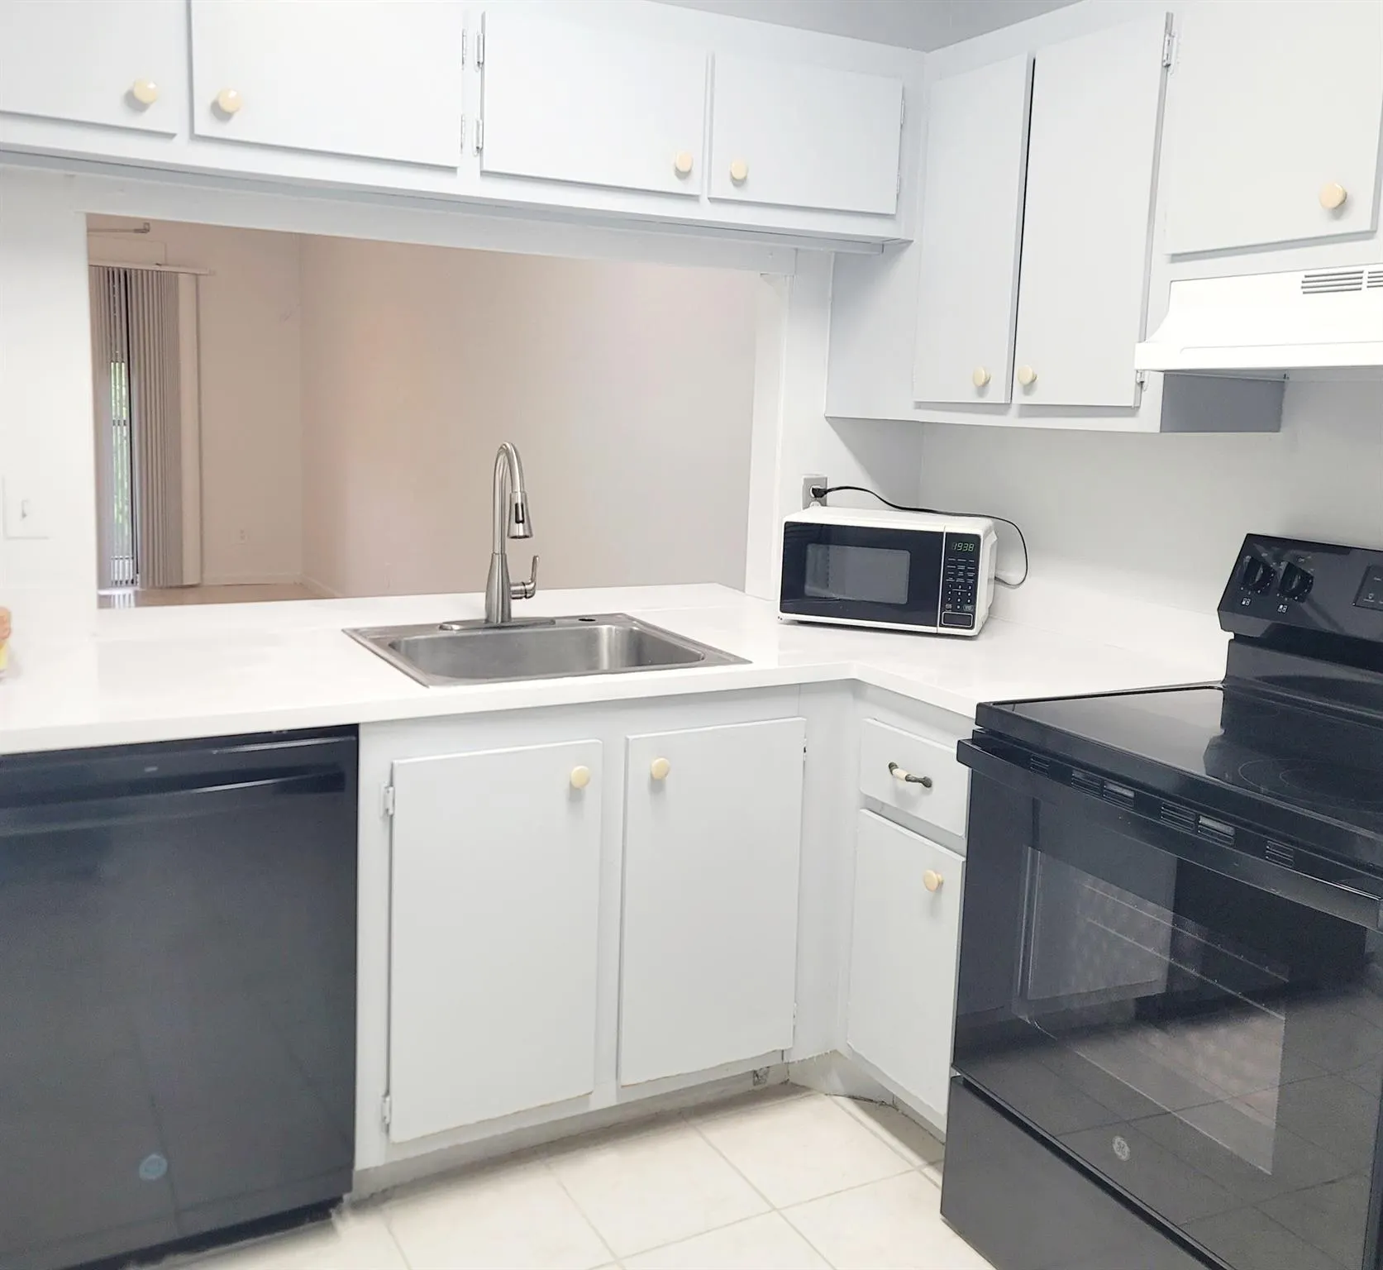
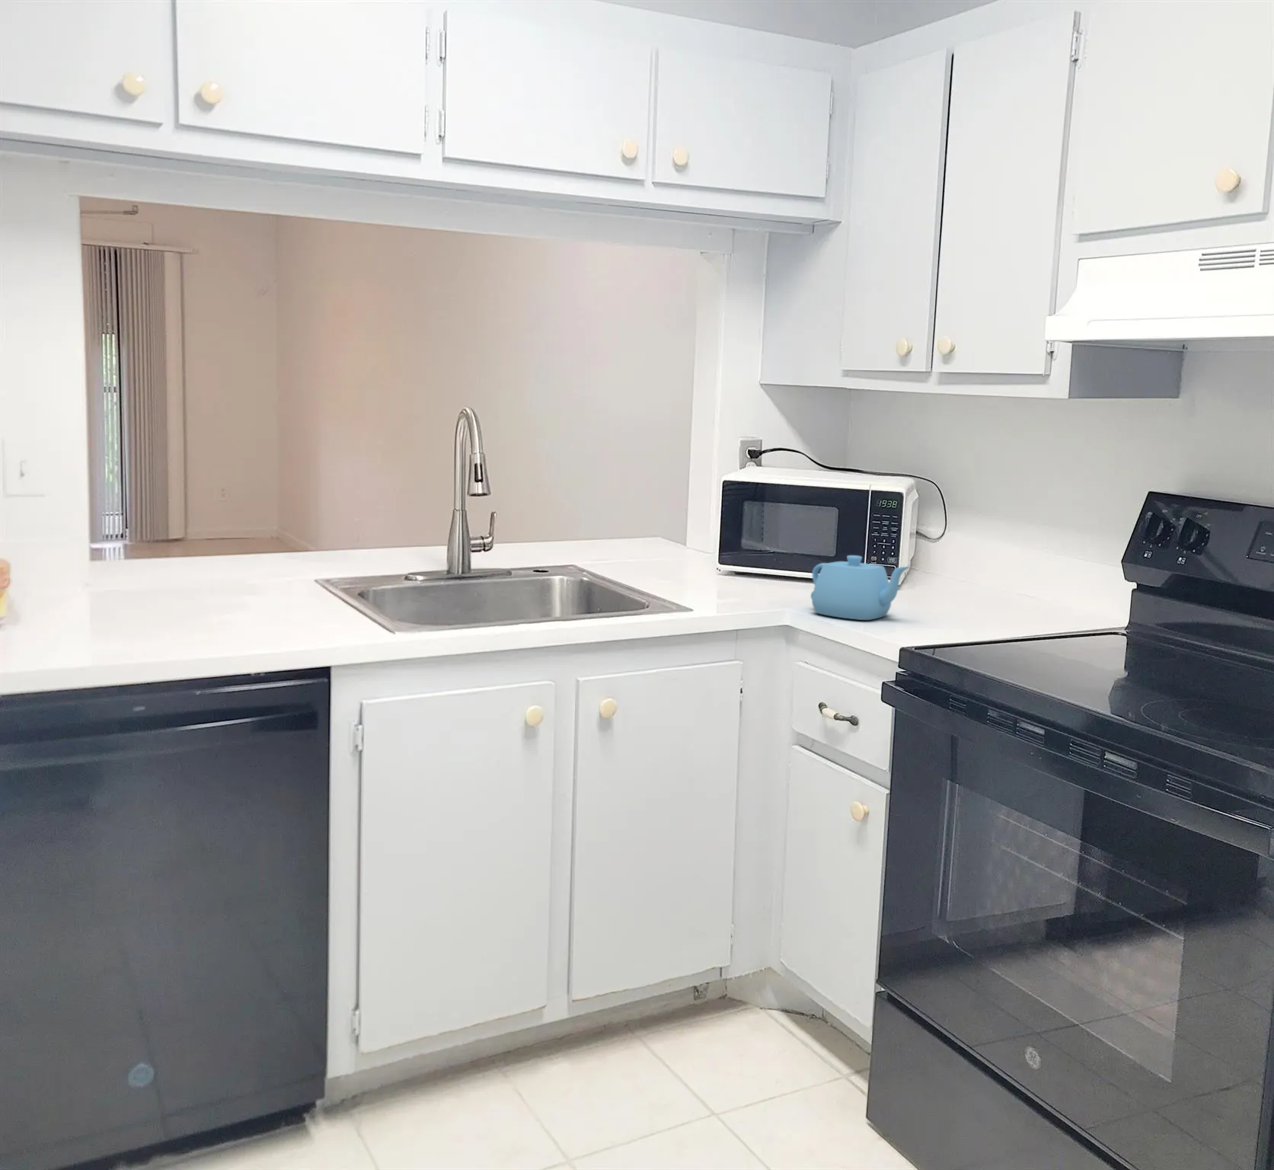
+ teapot (859, 586)
